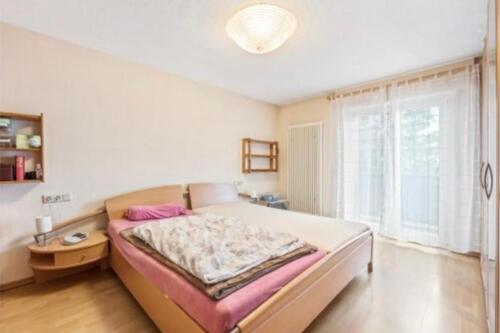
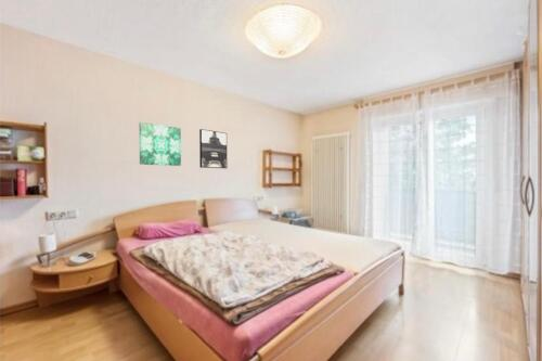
+ wall art (160, 145)
+ wall art (214, 150)
